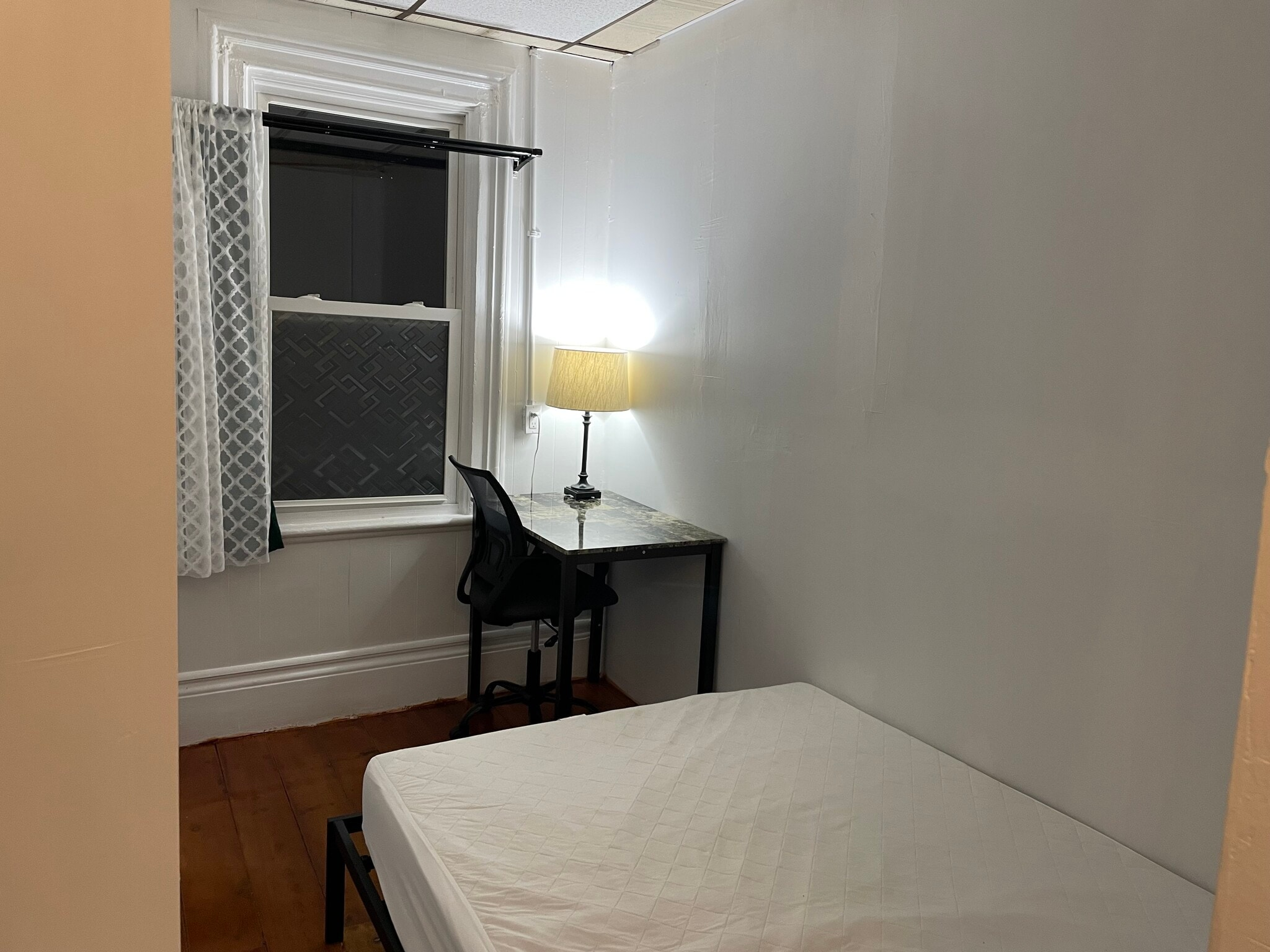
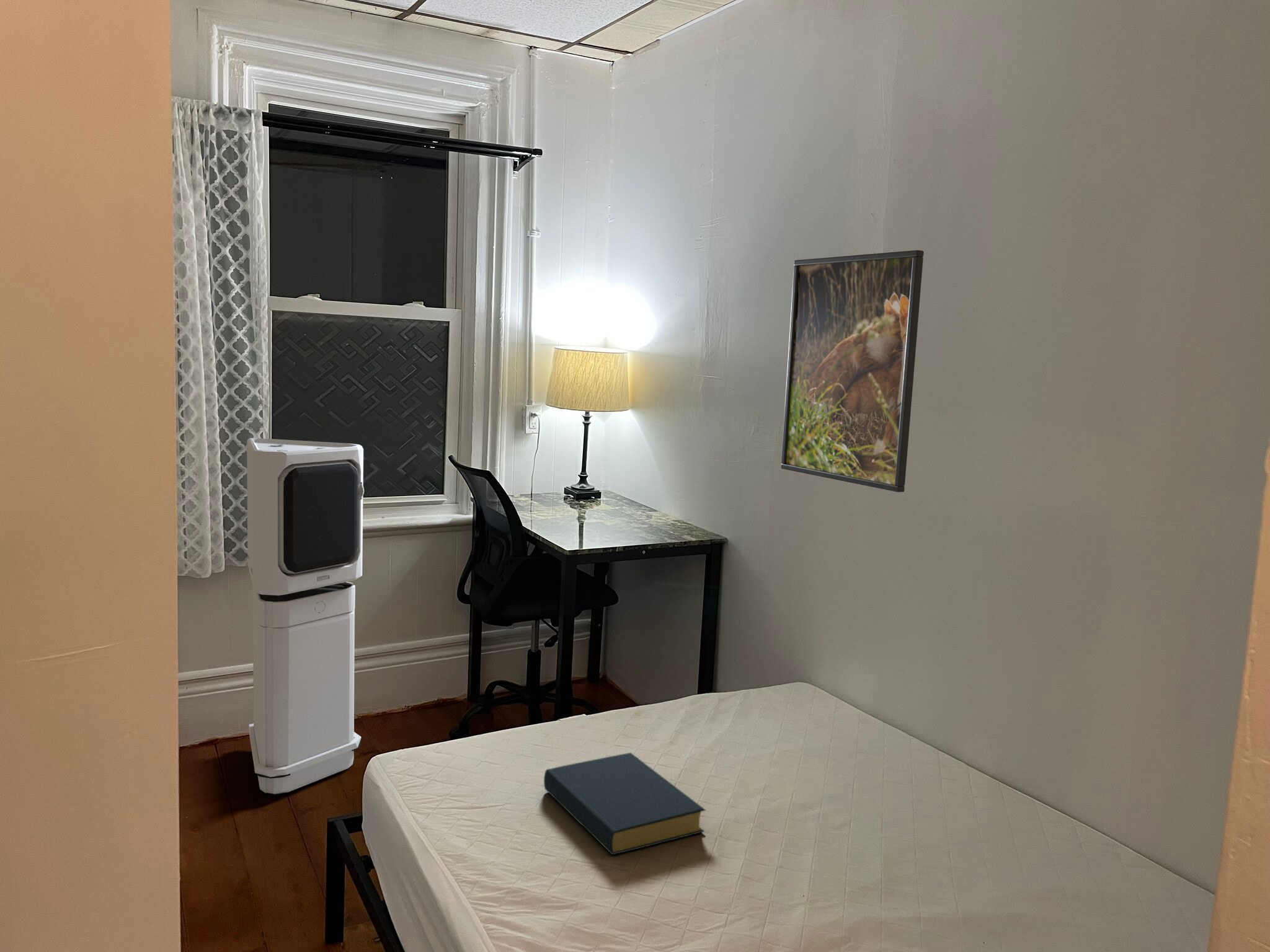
+ air purifier (286, 607)
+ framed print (846, 369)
+ hardback book (621, 800)
